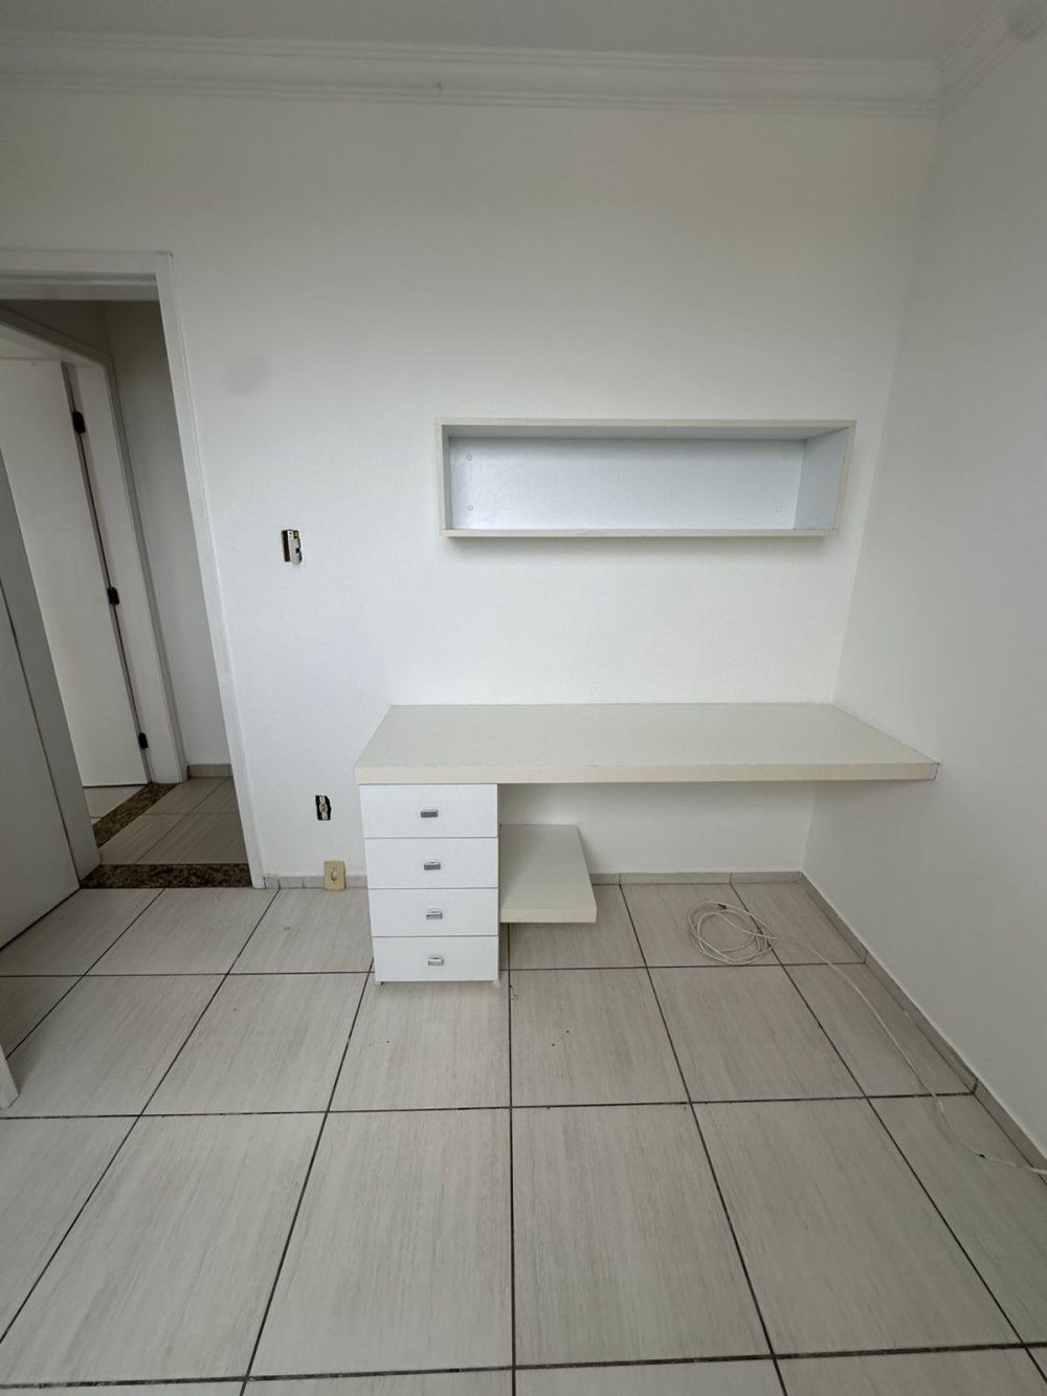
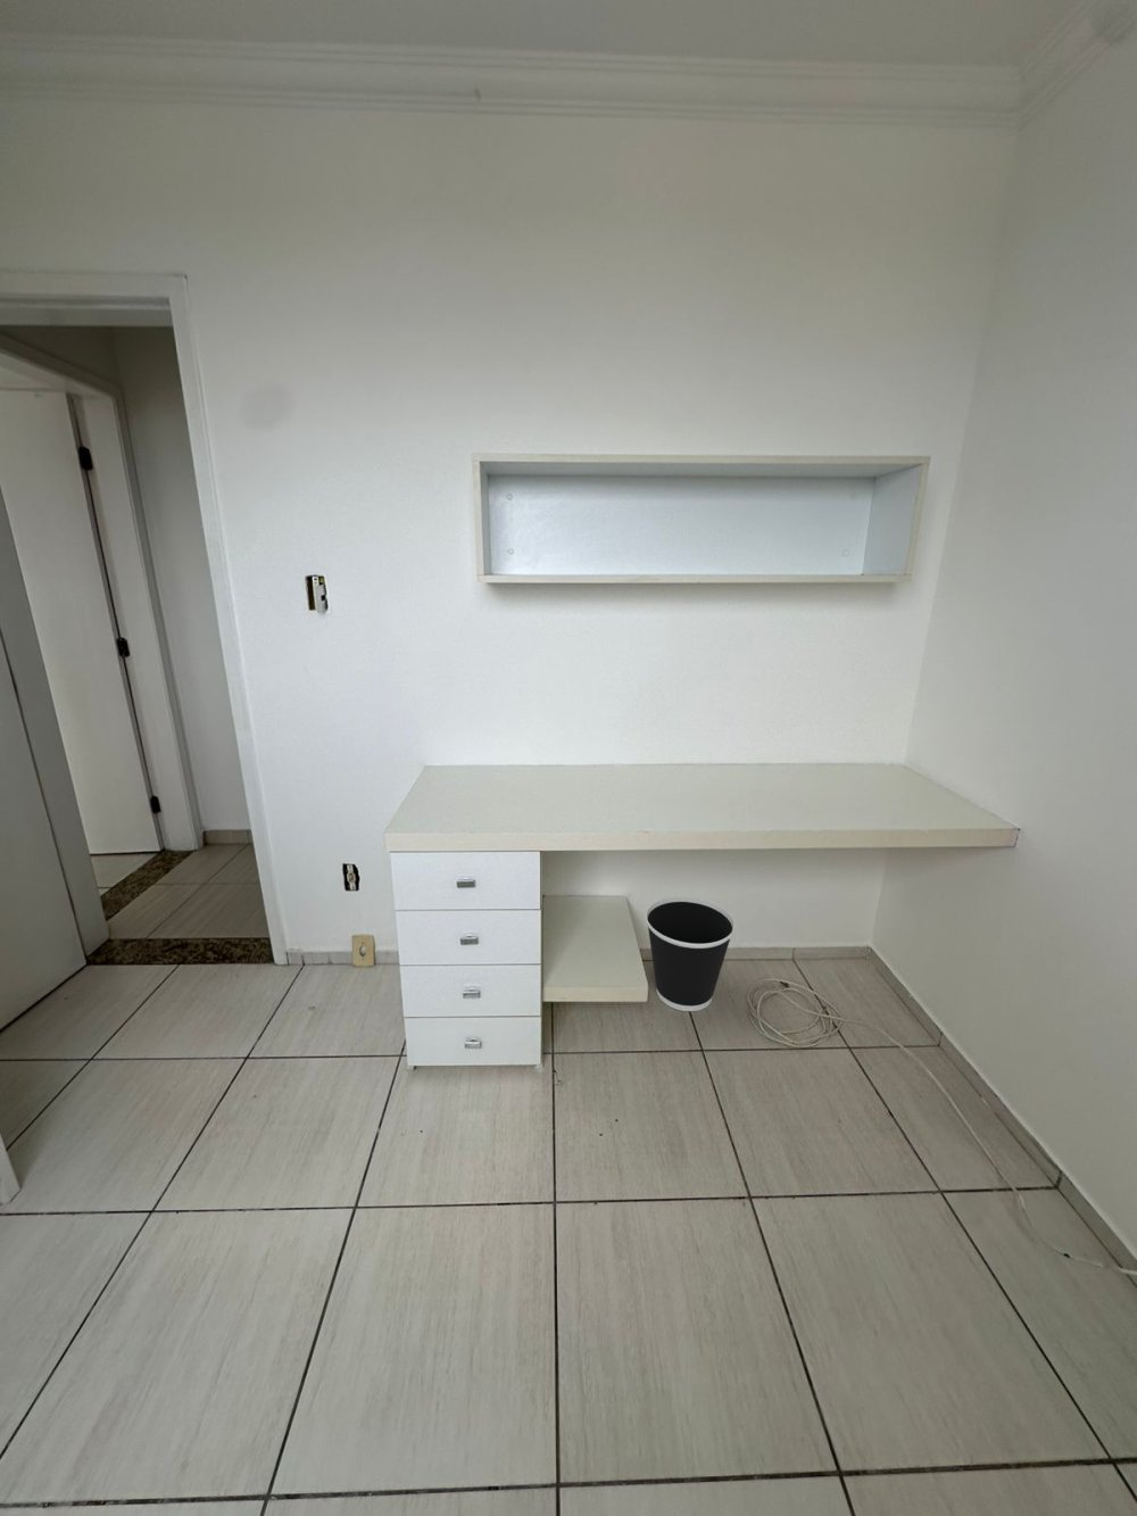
+ wastebasket (687, 956)
